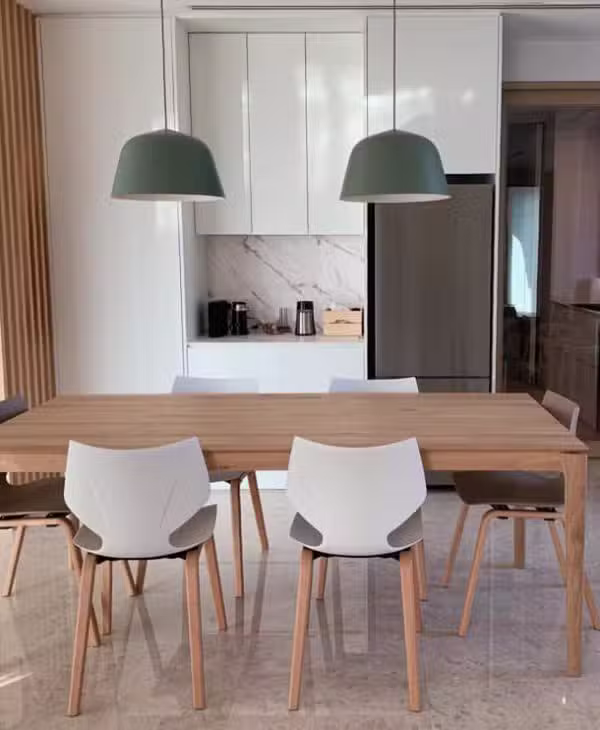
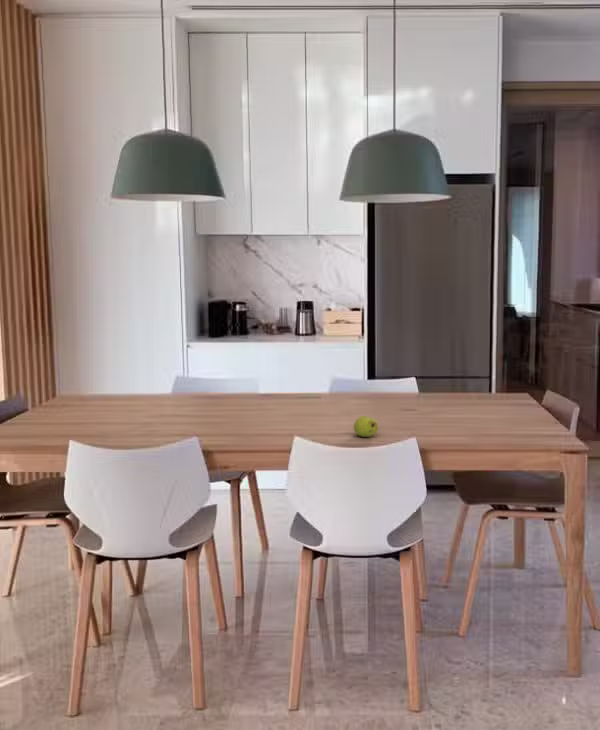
+ fruit (365, 425)
